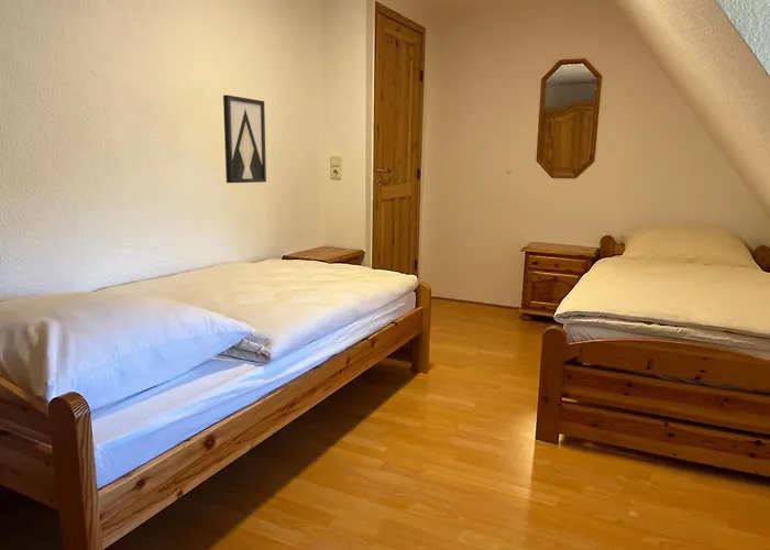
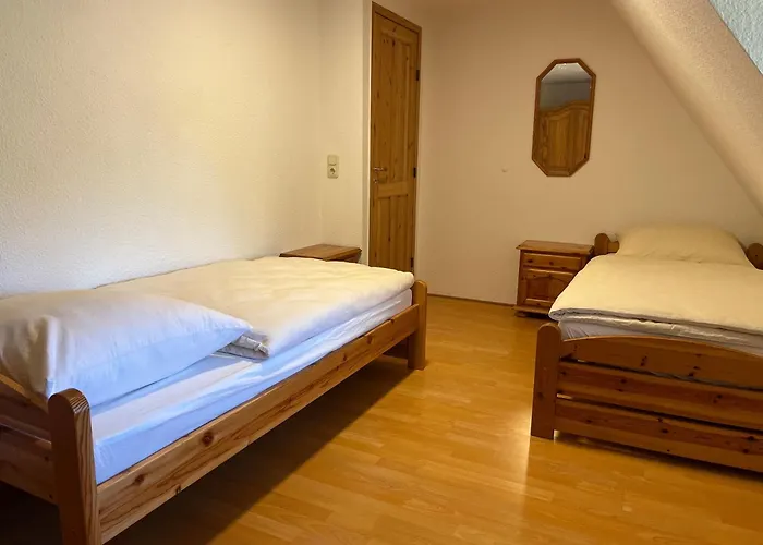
- wall art (245, 141)
